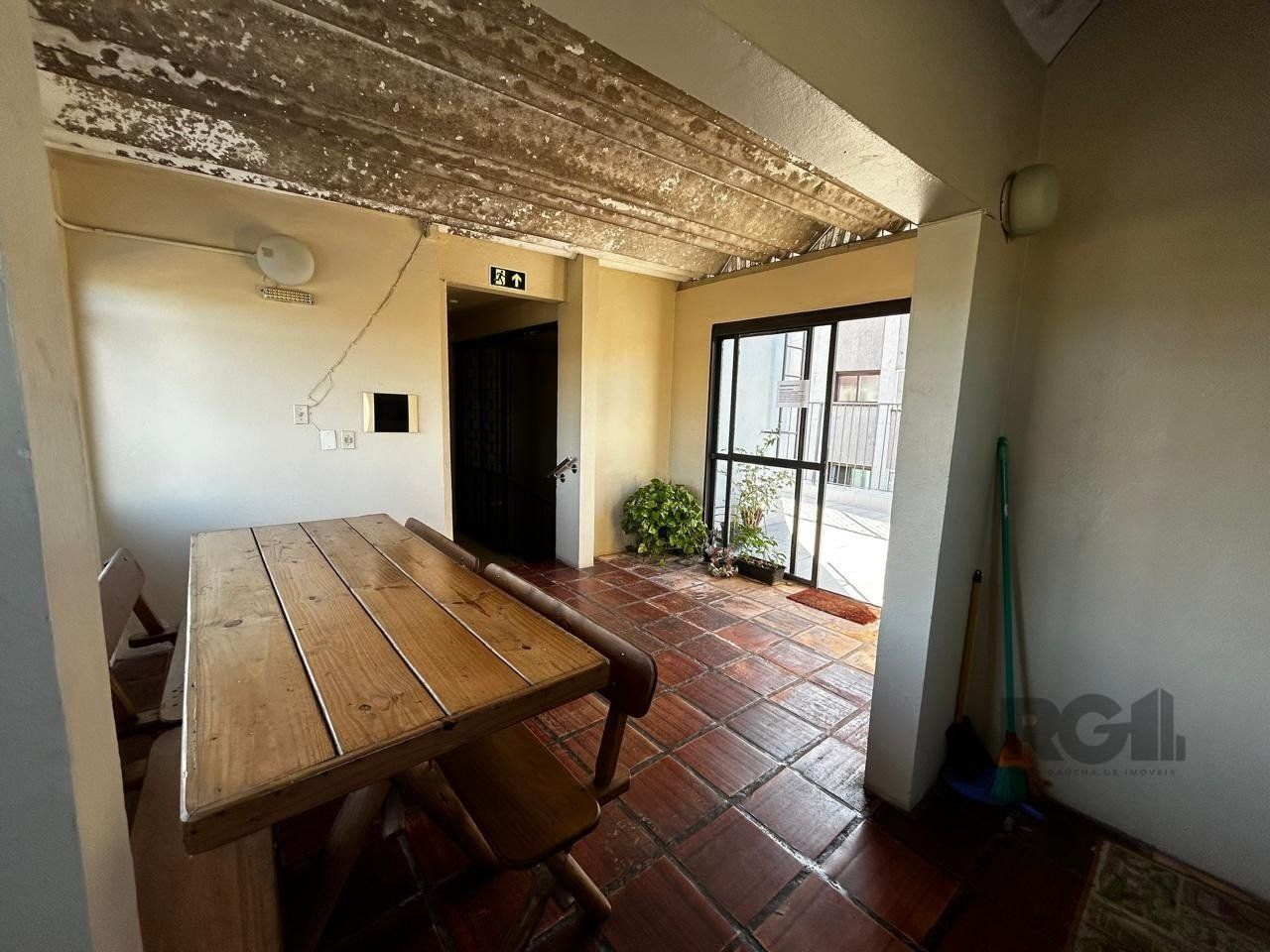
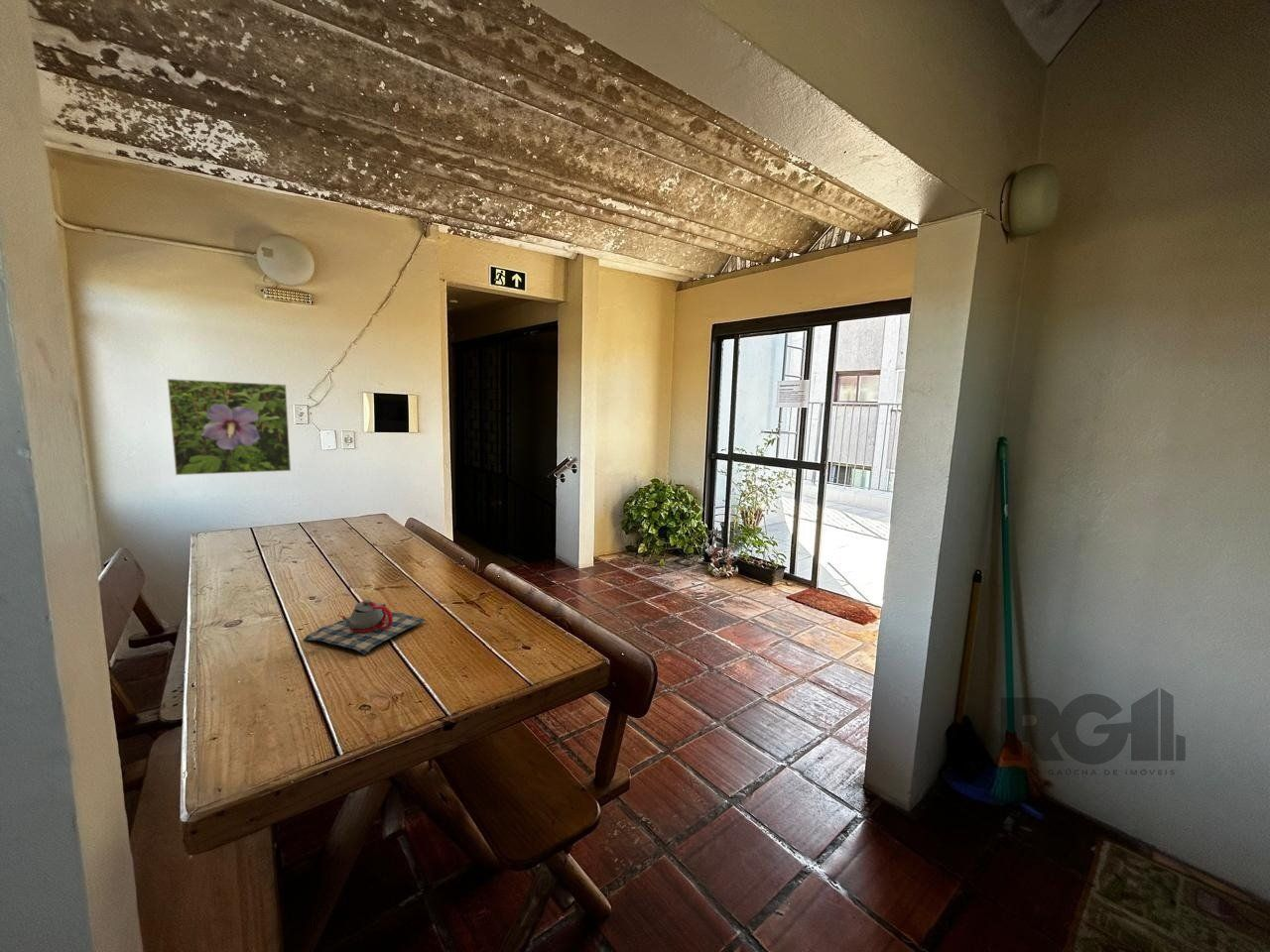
+ teapot (366, 615)
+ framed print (233, 427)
